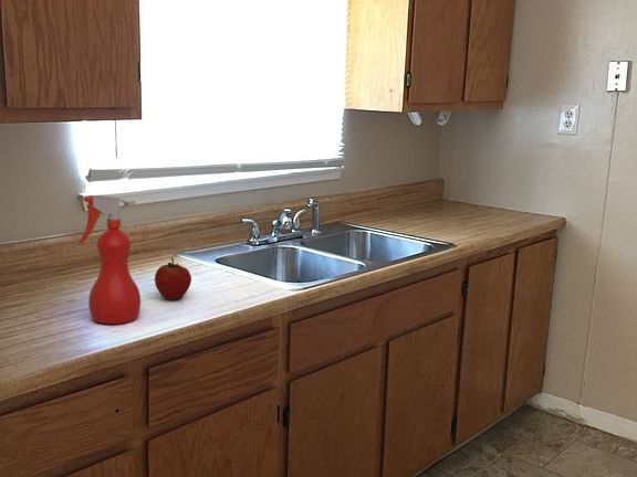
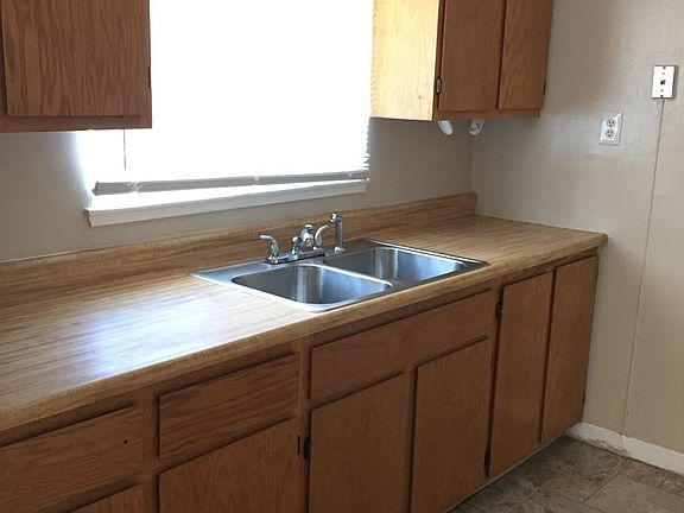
- apple (173, 277)
- spray bottle (108, 257)
